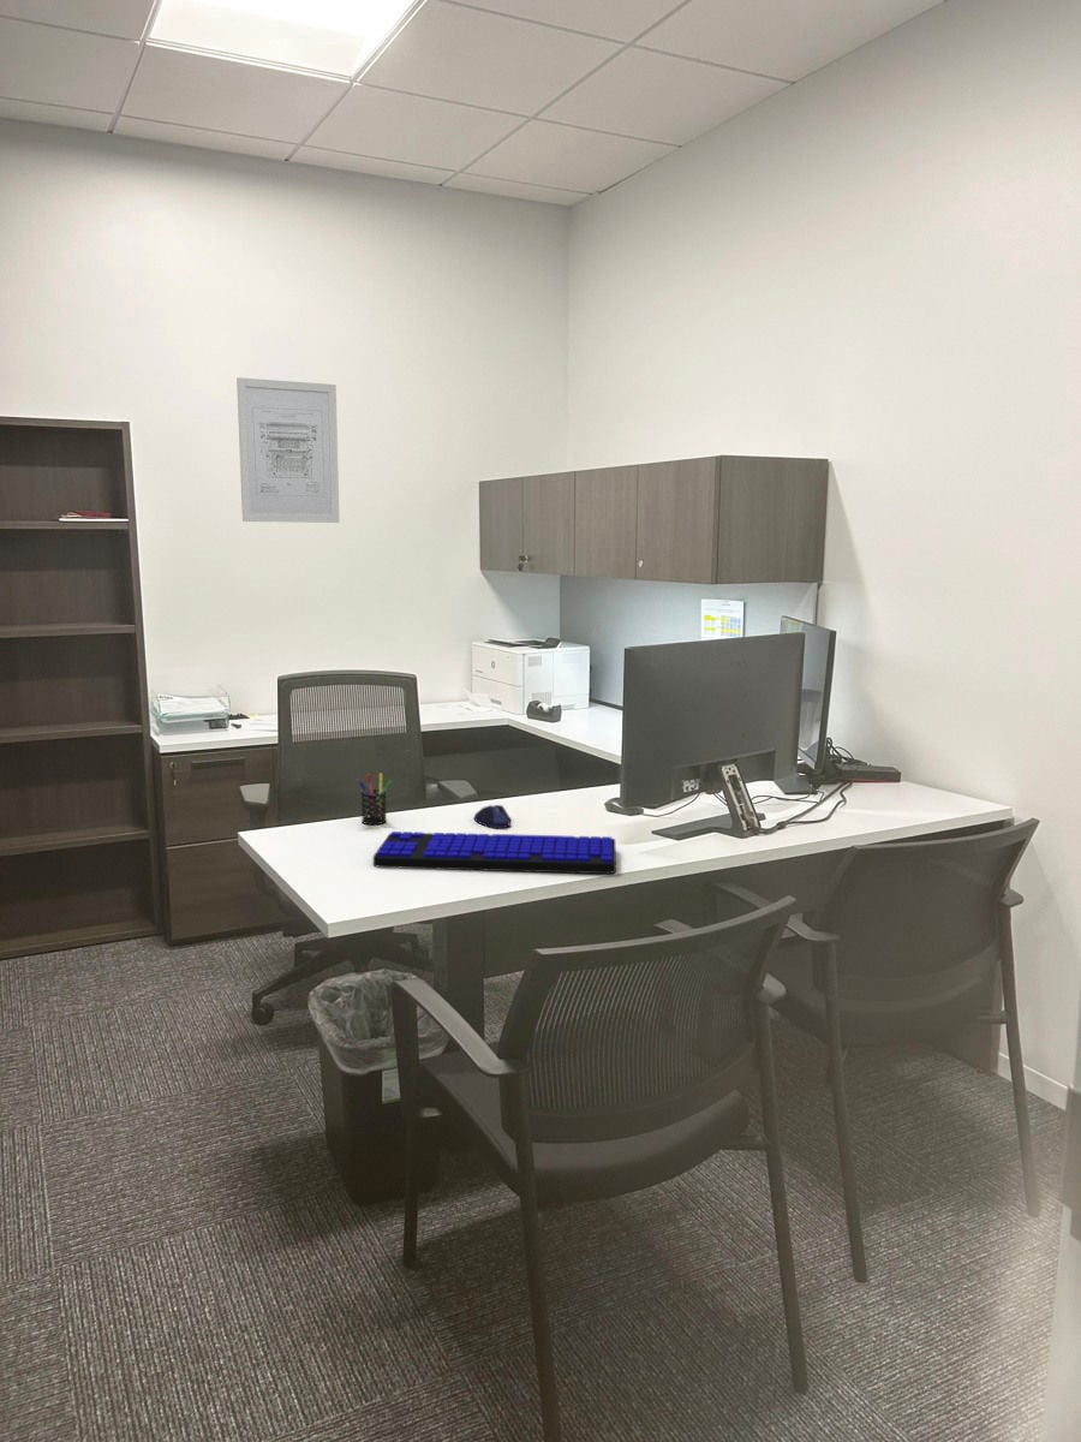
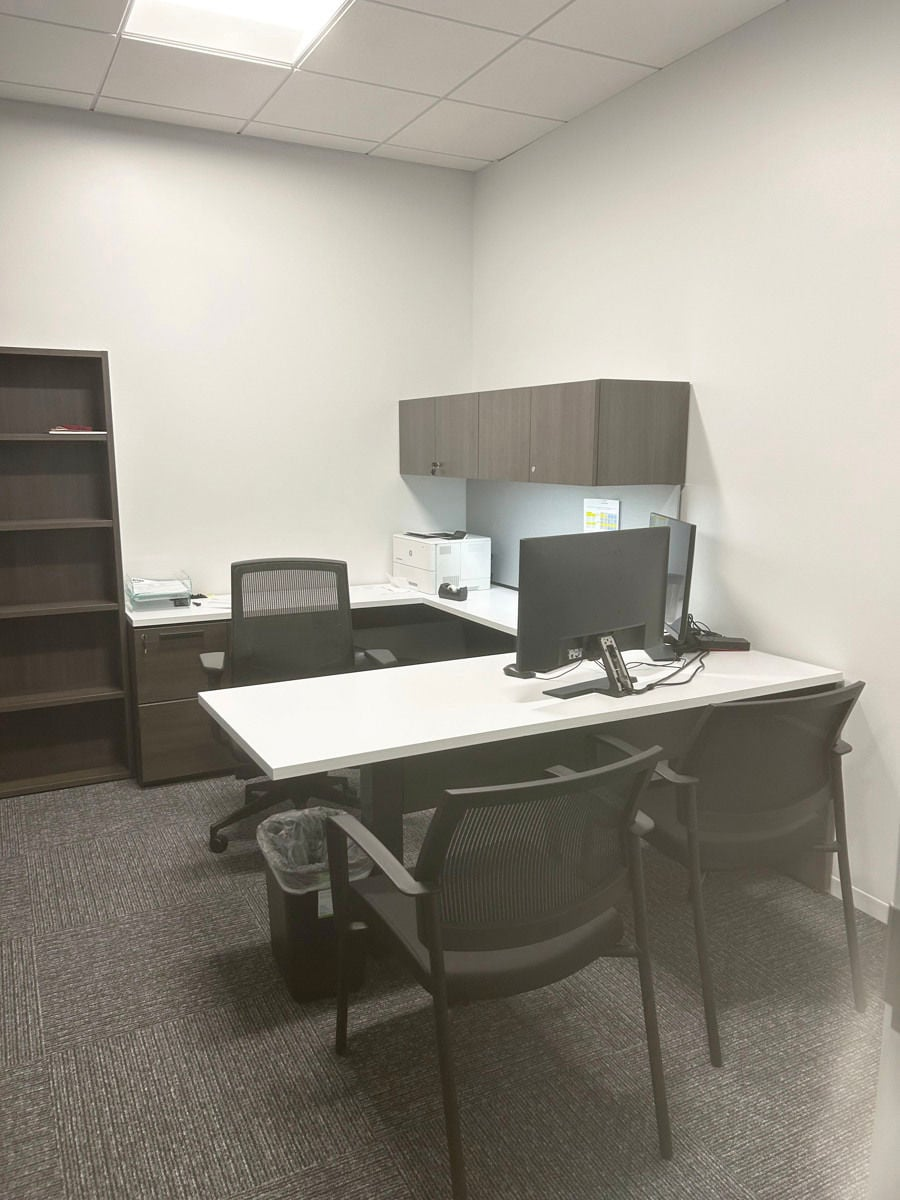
- wall art (289, 452)
- keyboard (497, 850)
- computer mouse (495, 812)
- pen holder (376, 797)
